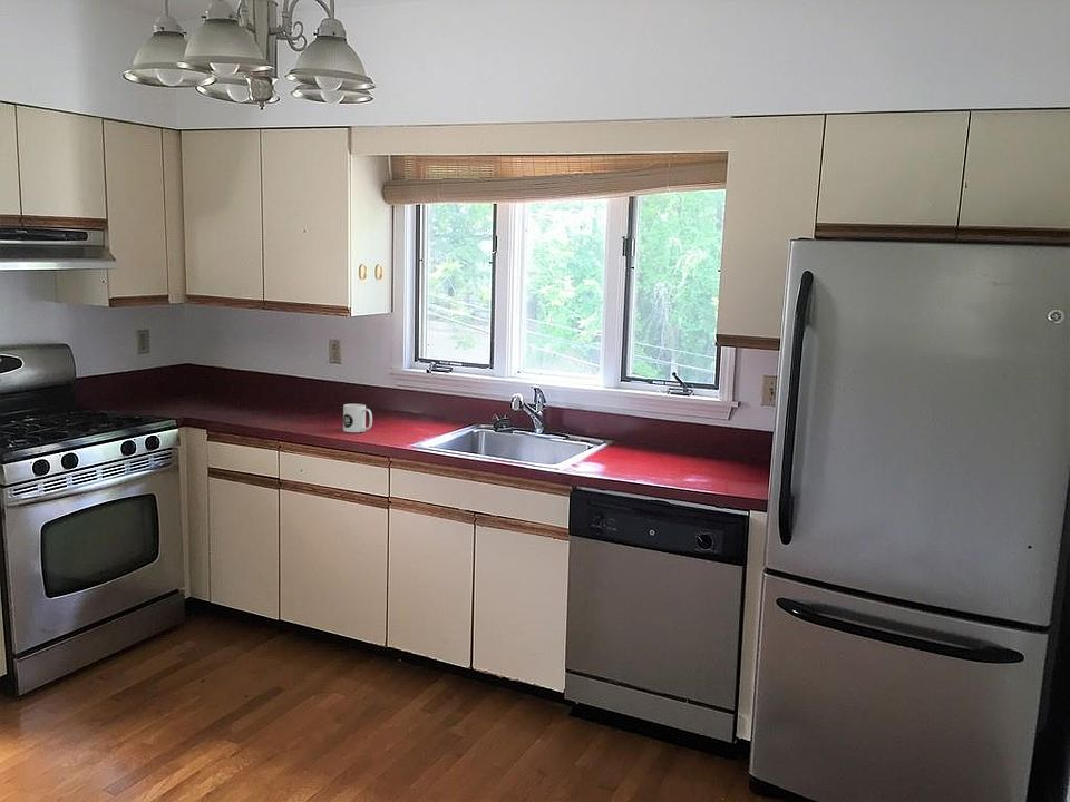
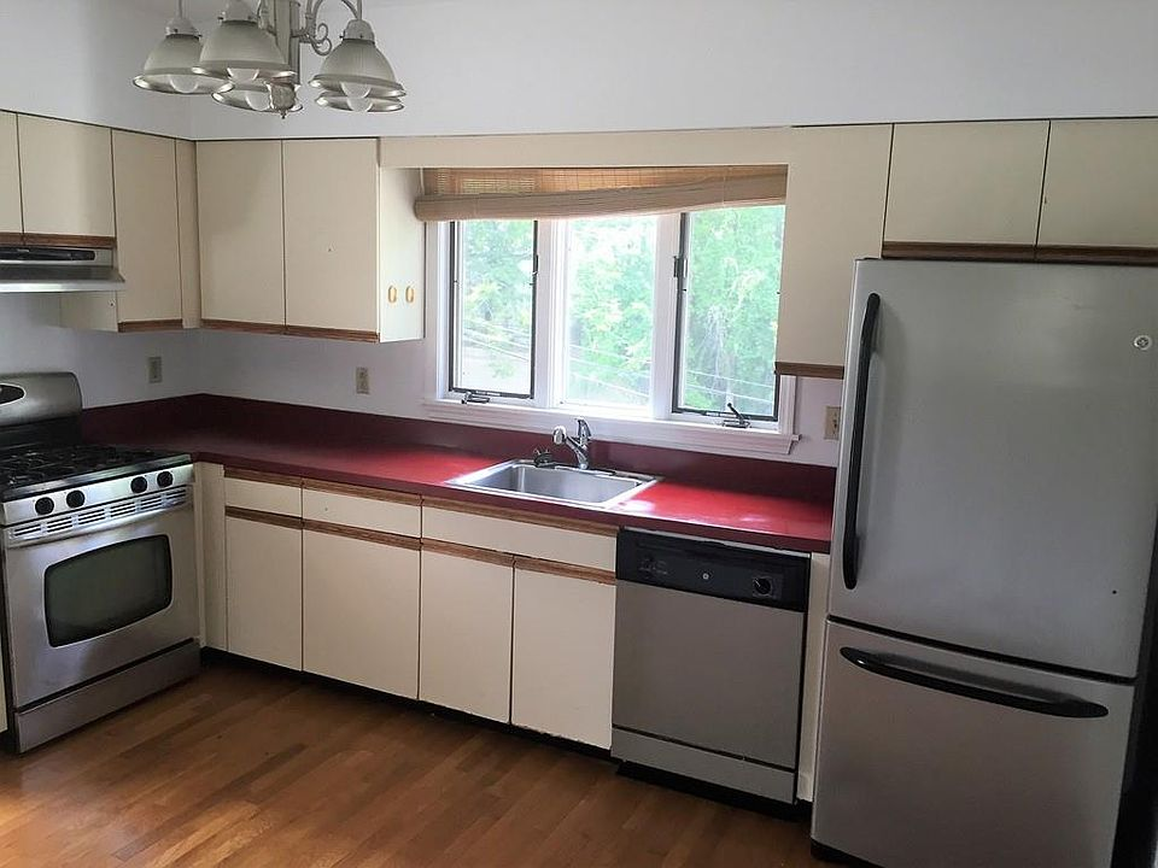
- mug (358, 418)
